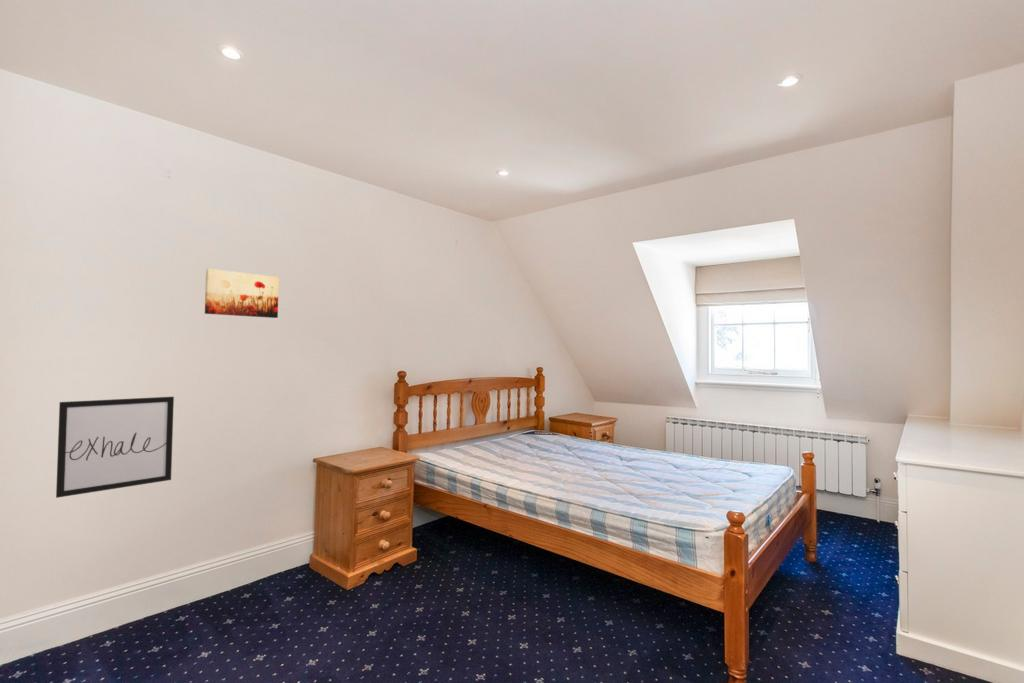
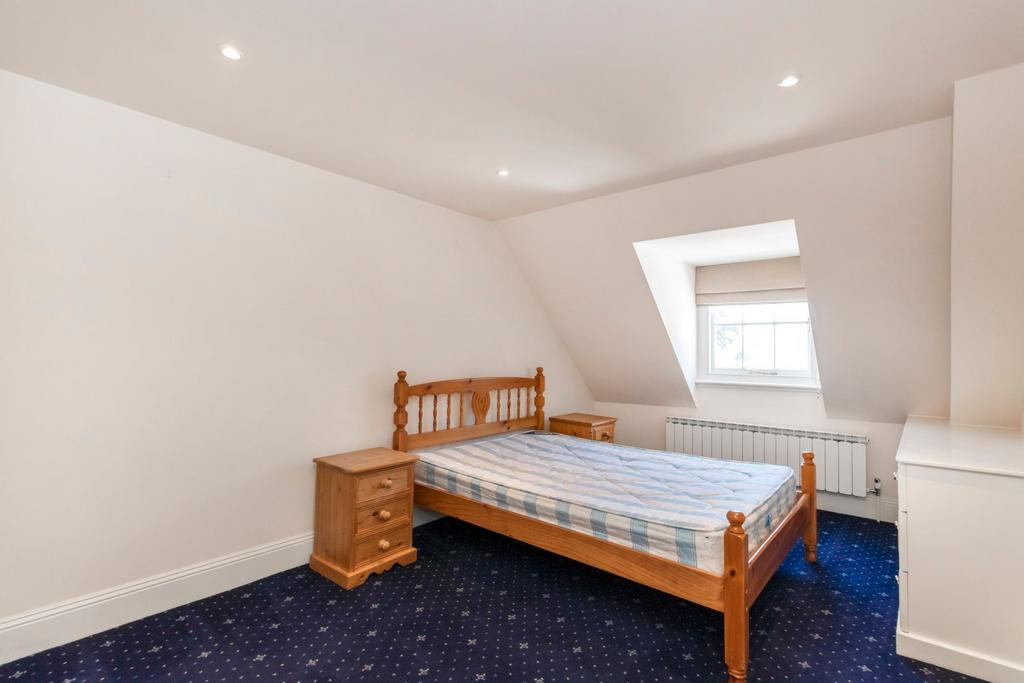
- wall art (243, 294)
- wall art (118, 443)
